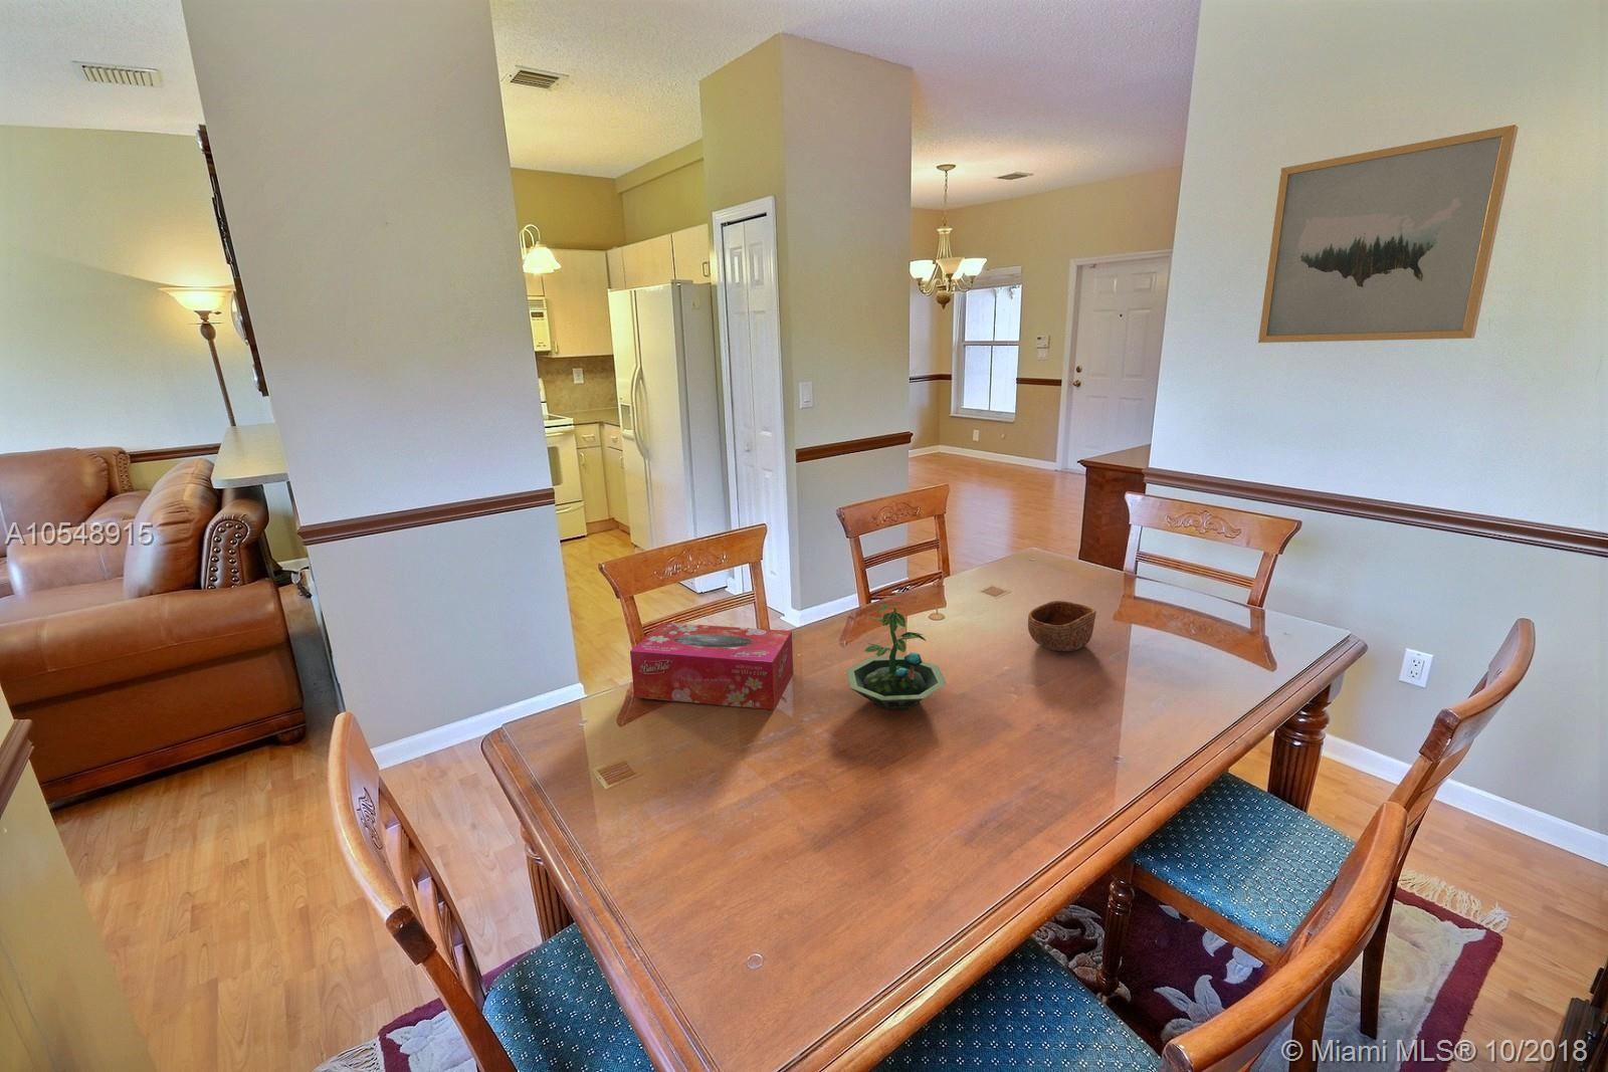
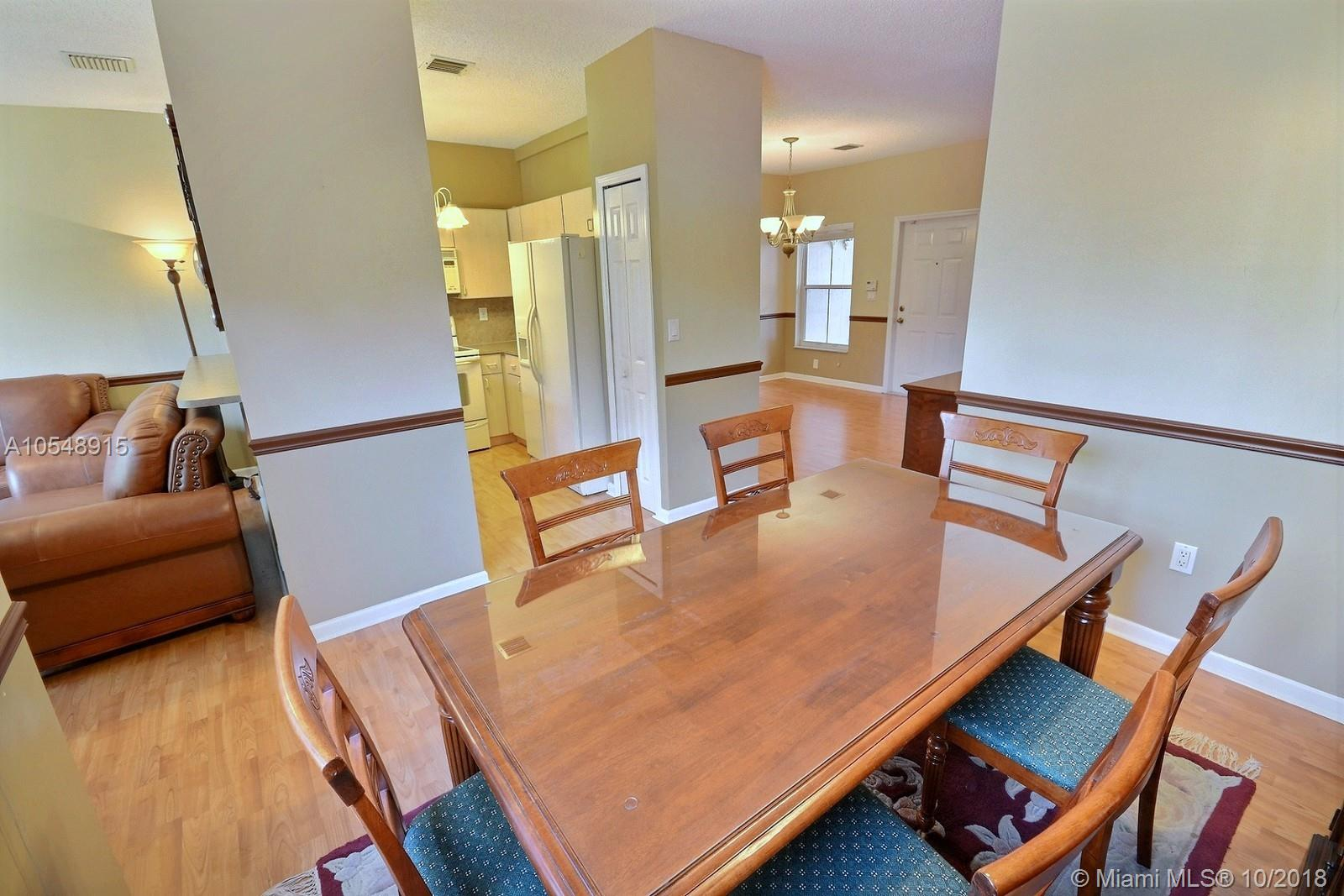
- terrarium (895, 626)
- wall art (1372, 248)
- bowl (1060, 627)
- tissue box (714, 663)
